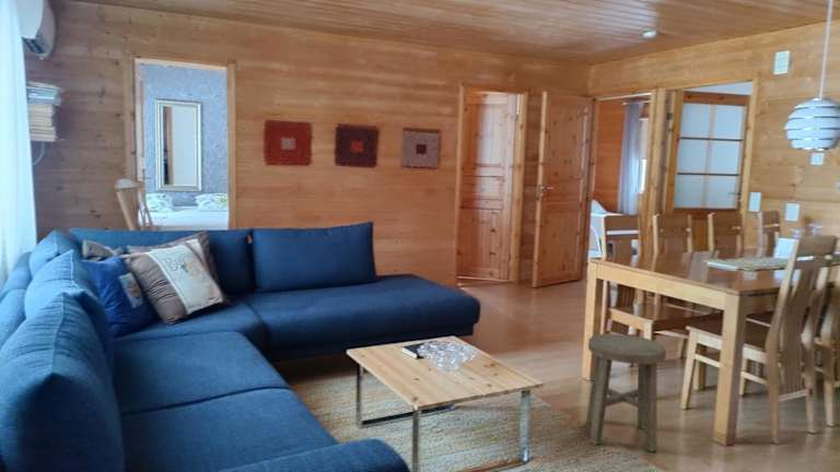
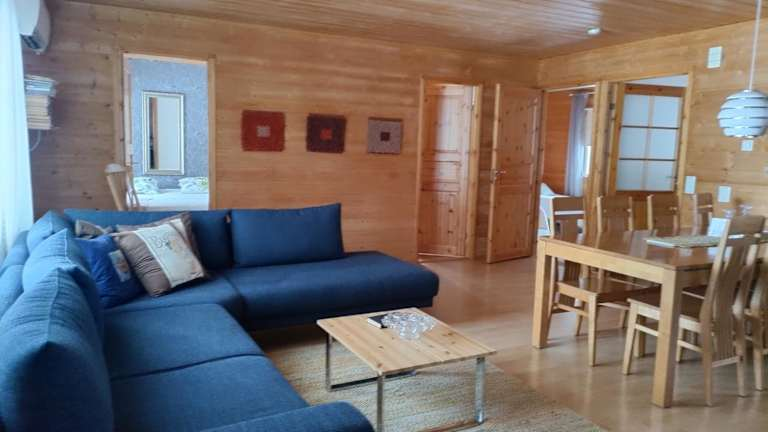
- stool (623, 392)
